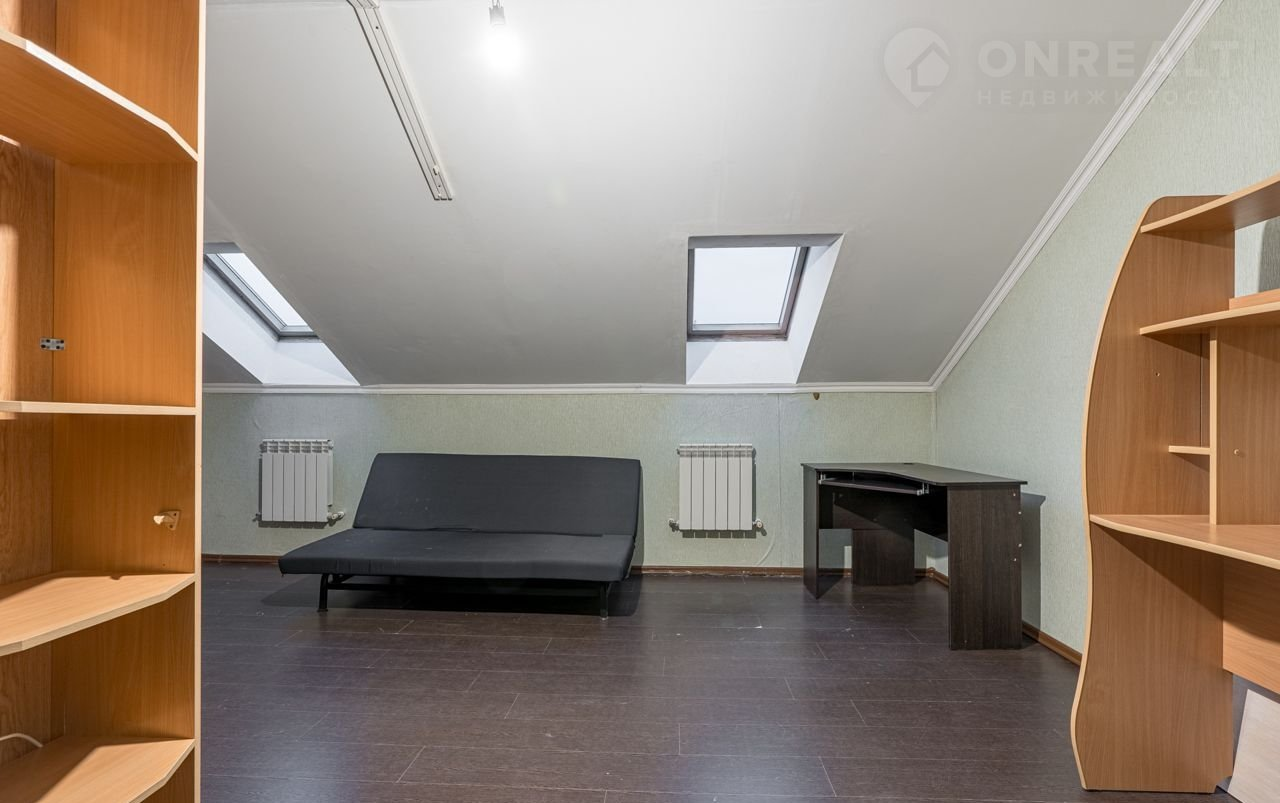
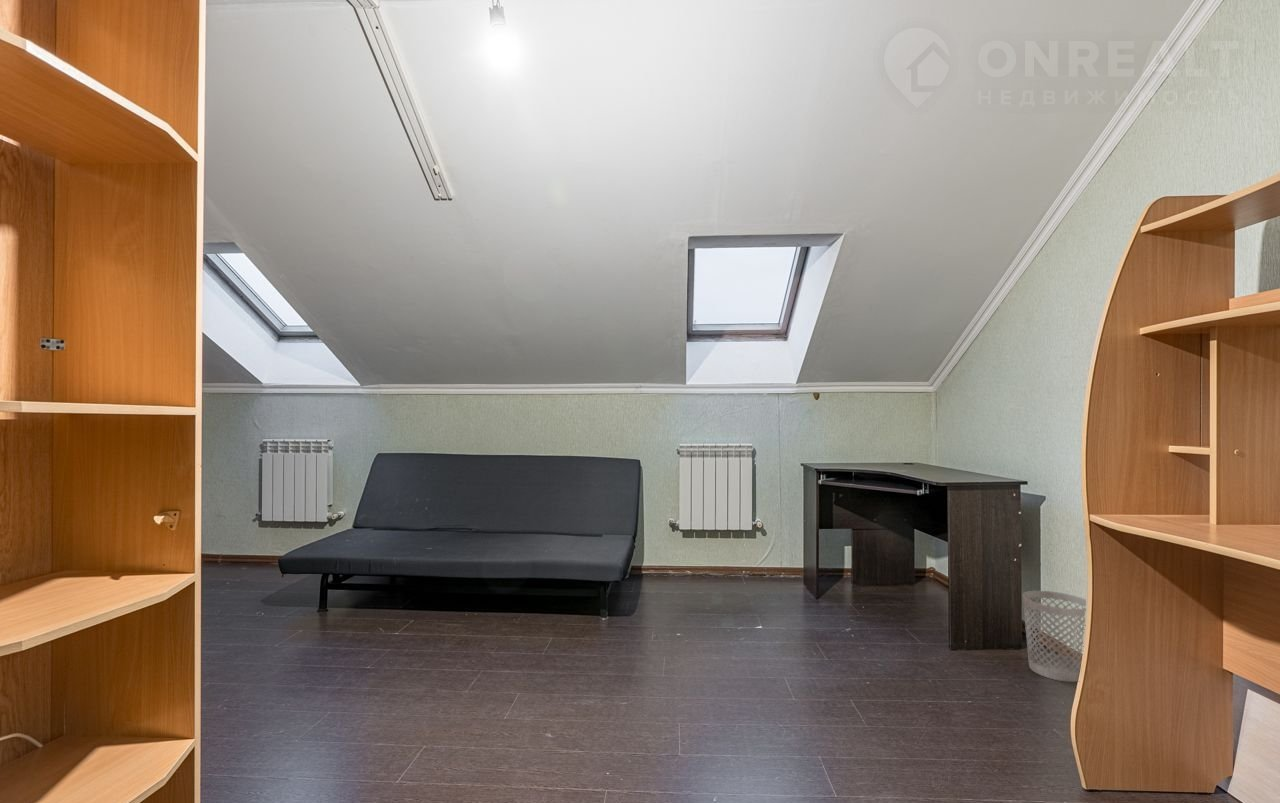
+ wastebasket (1056, 635)
